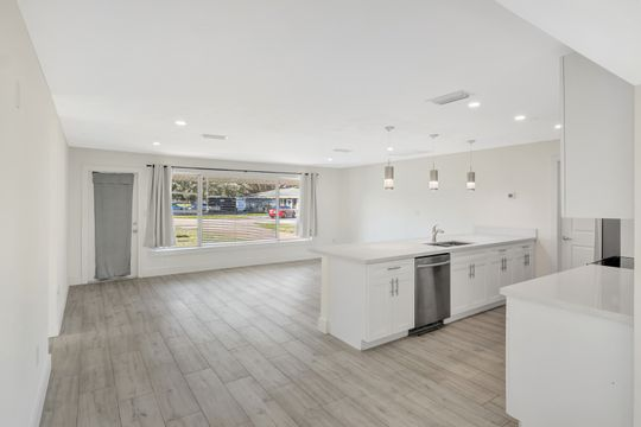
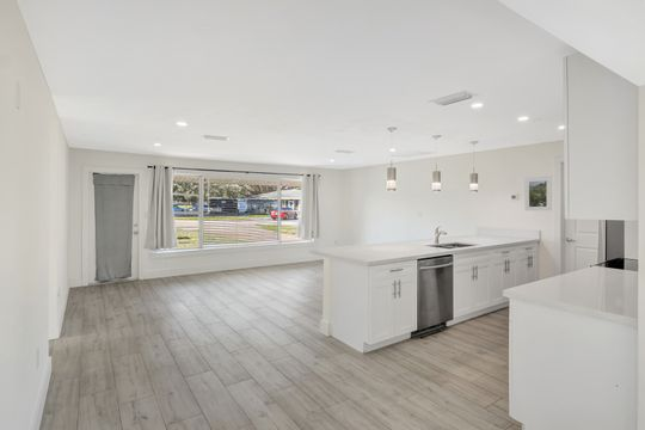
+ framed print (538, 194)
